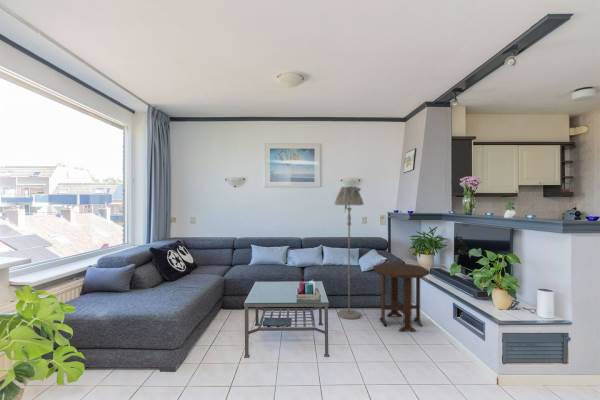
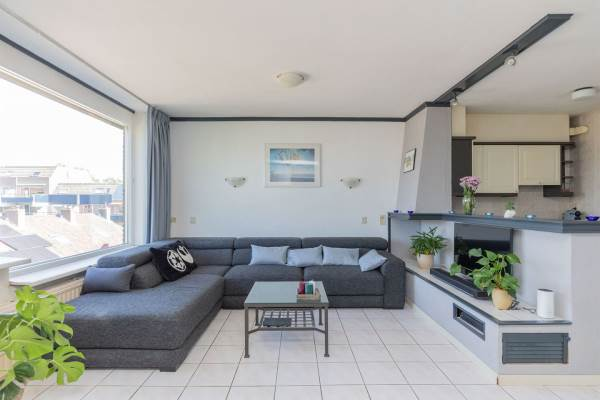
- floor lamp (348, 250)
- side table (397, 295)
